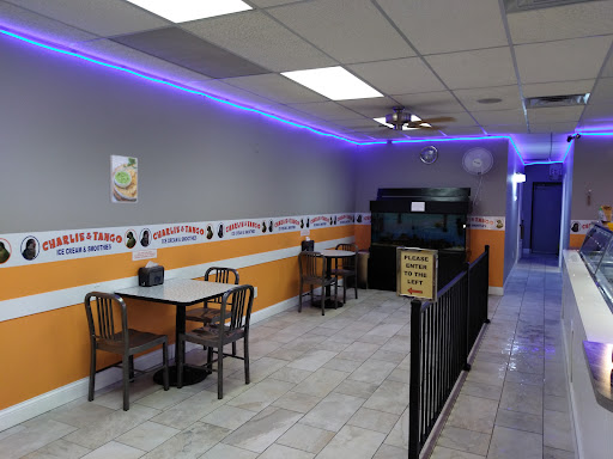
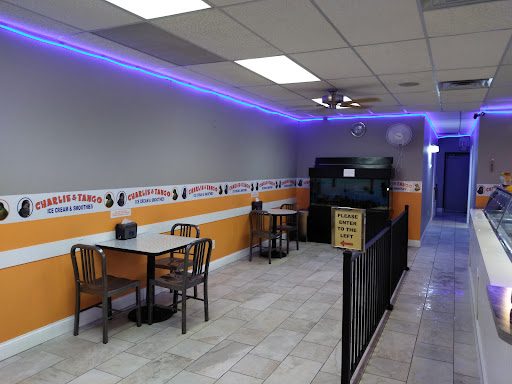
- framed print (123, 179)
